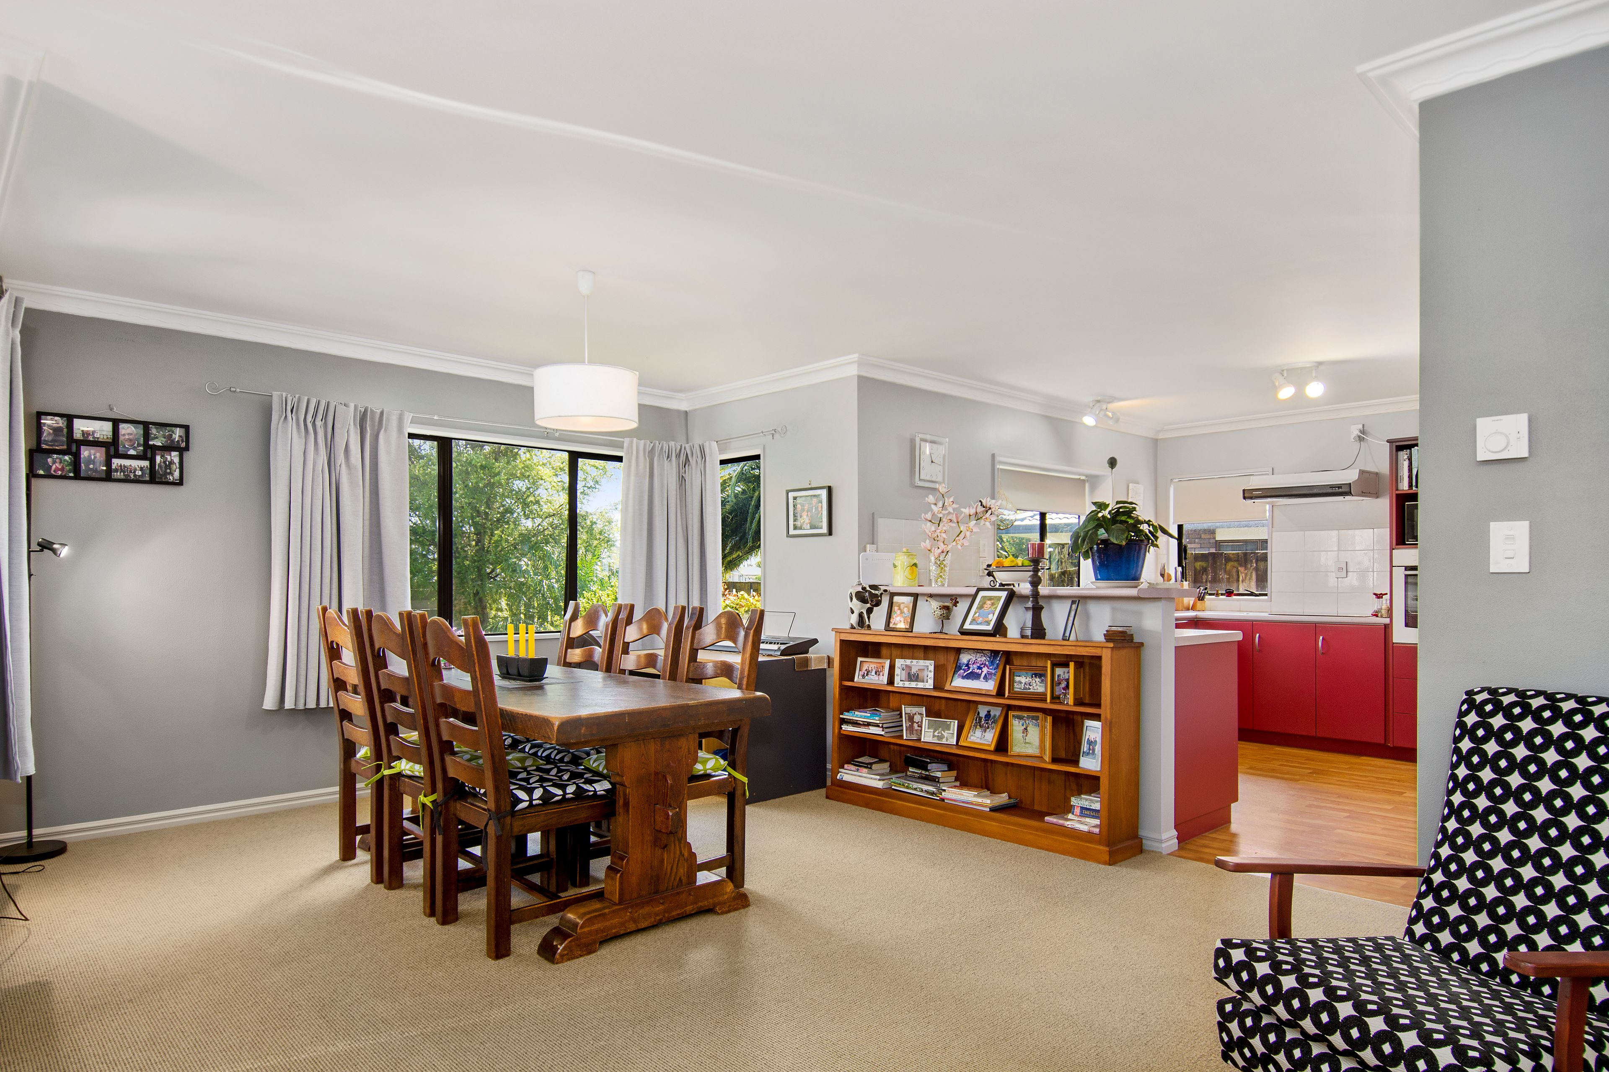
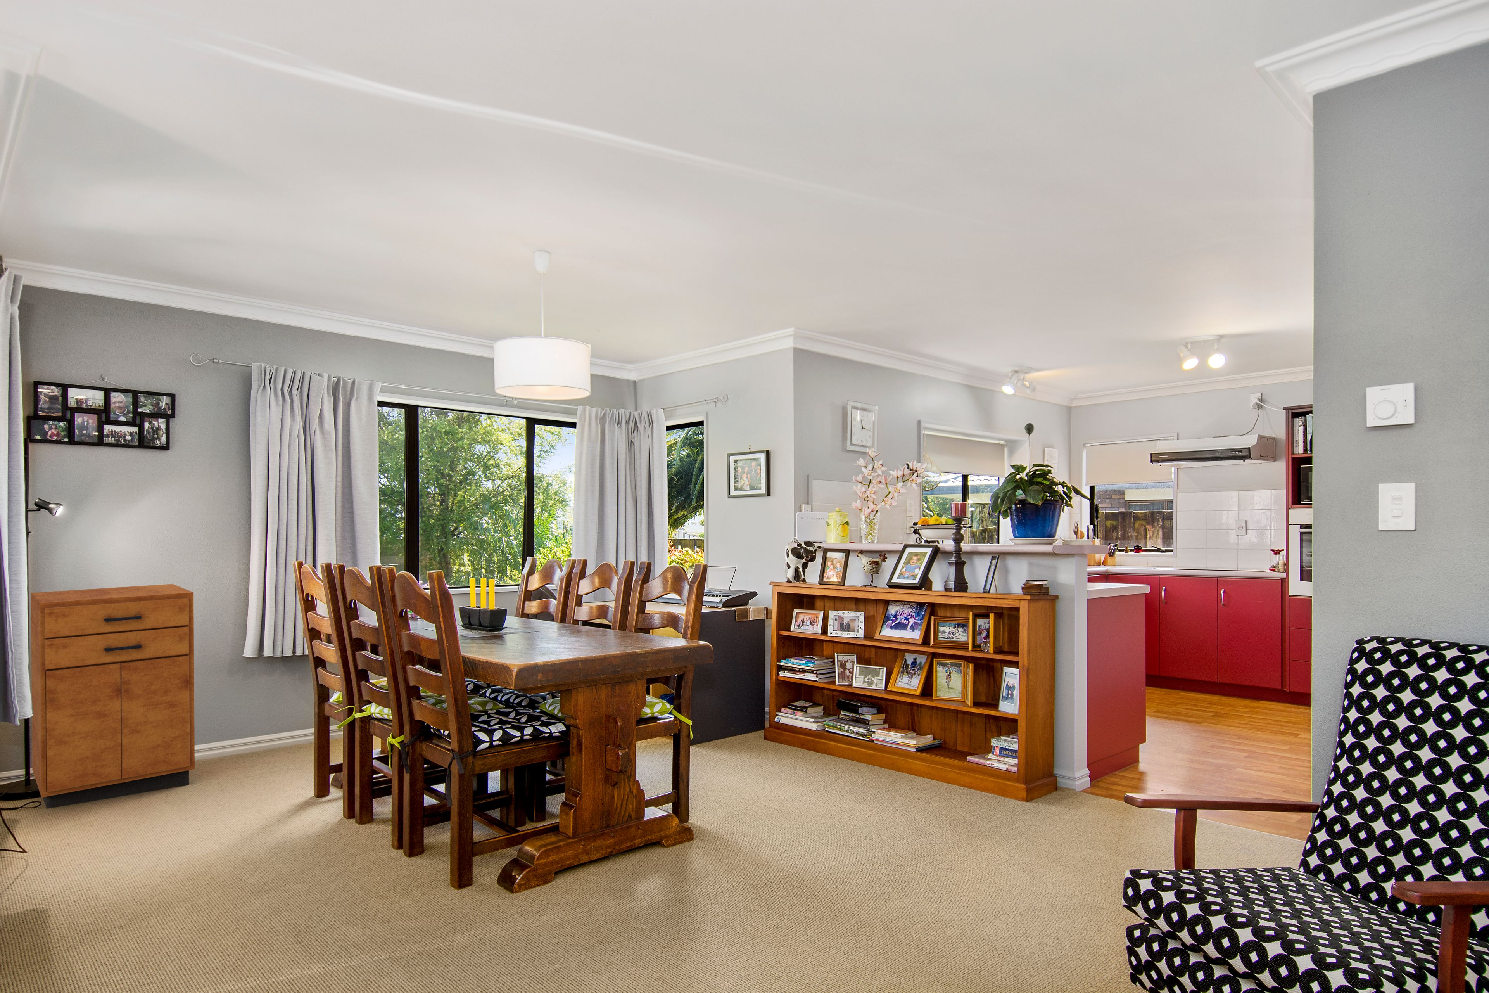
+ cabinet (114, 689)
